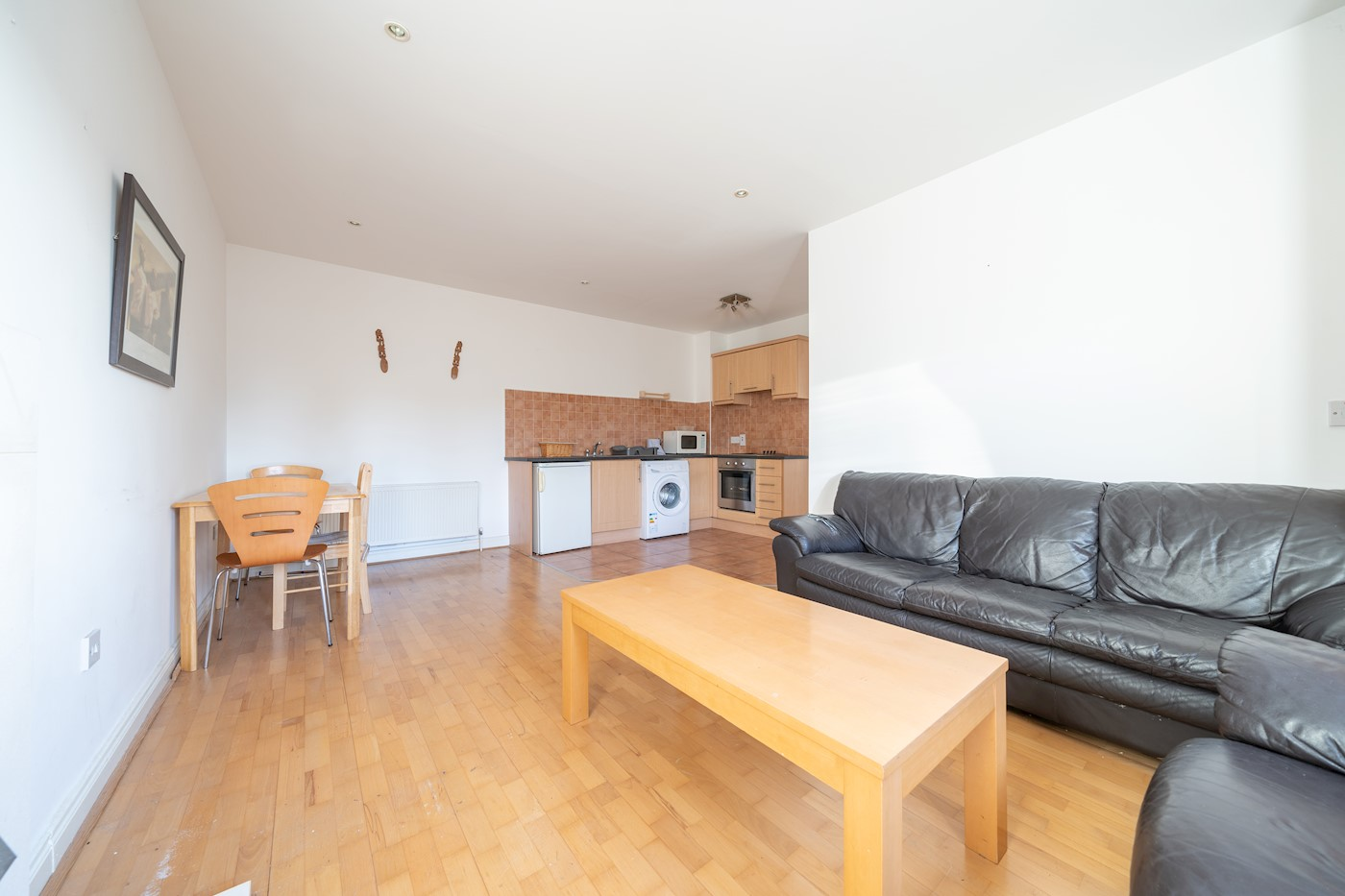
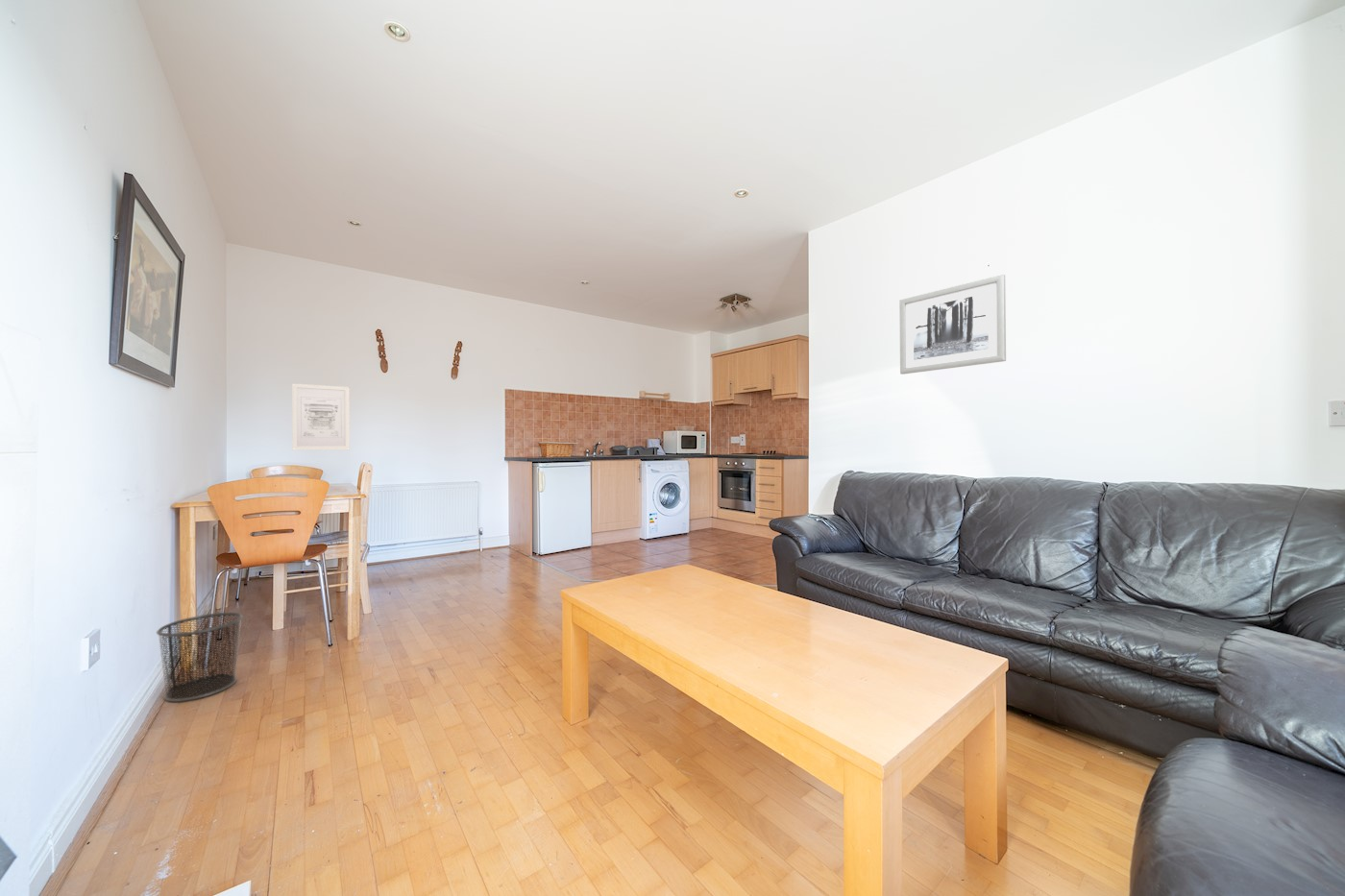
+ waste bin (201, 655)
+ wall art (321, 417)
+ wall art (948, 327)
